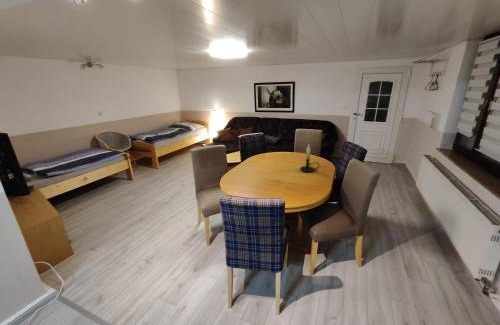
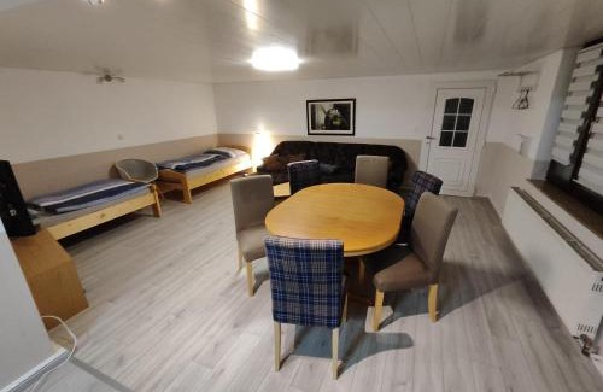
- candle holder (309, 157)
